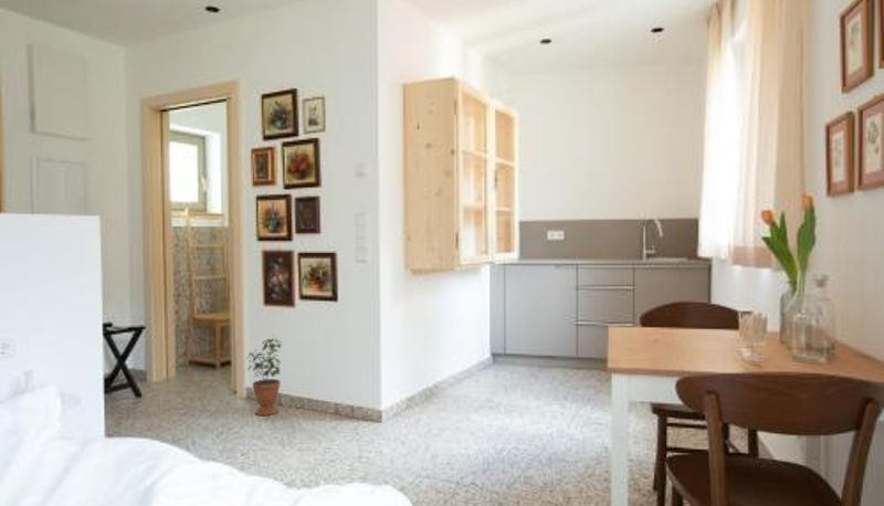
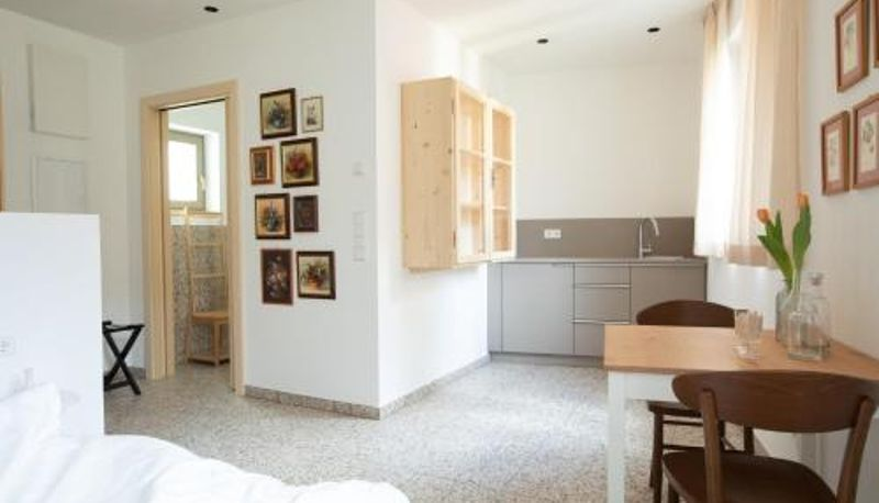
- potted plant (266, 373)
